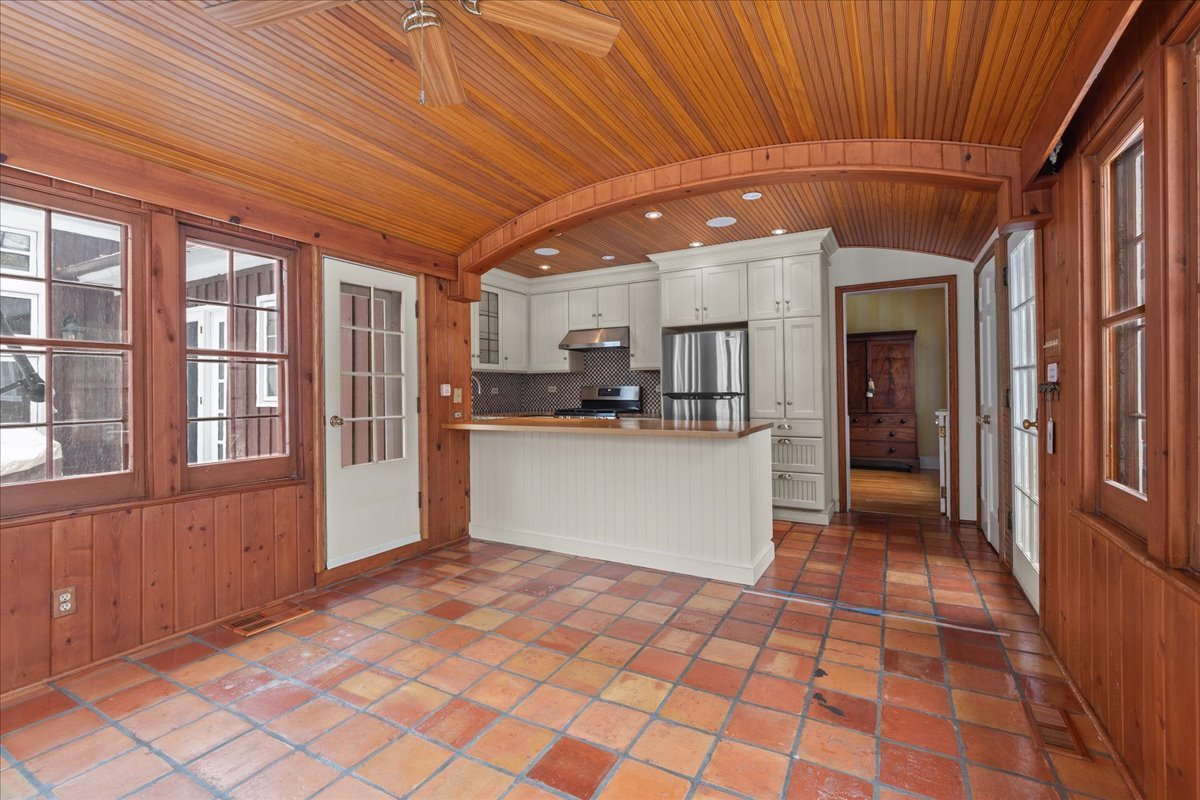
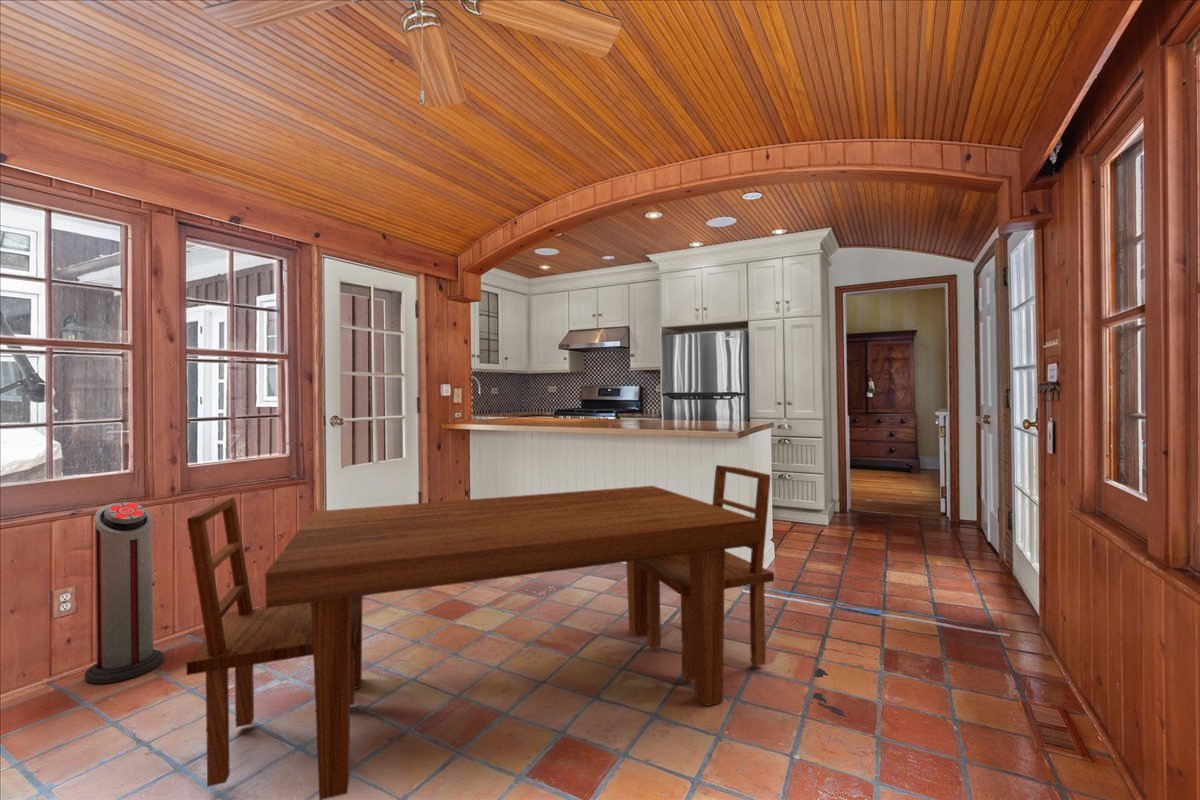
+ dining table (520, 575)
+ air purifier (124, 585)
